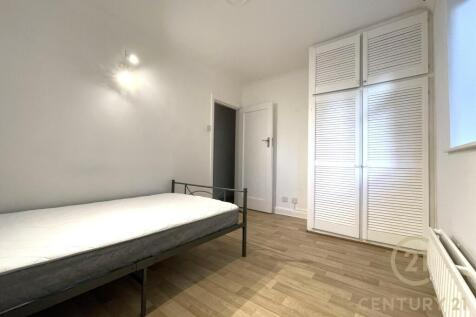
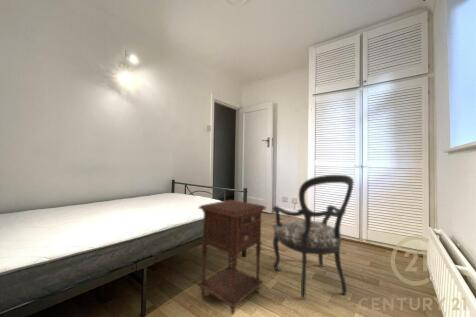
+ armchair (312, 227)
+ nightstand (231, 249)
